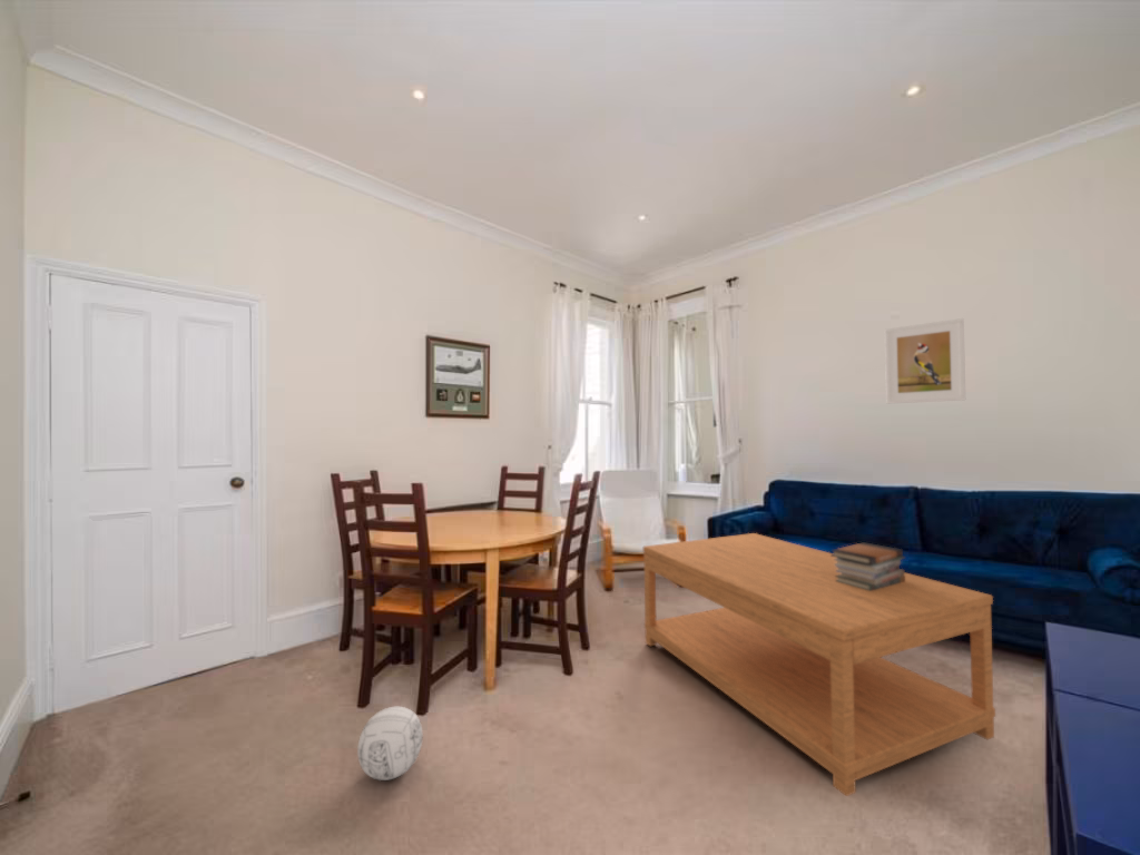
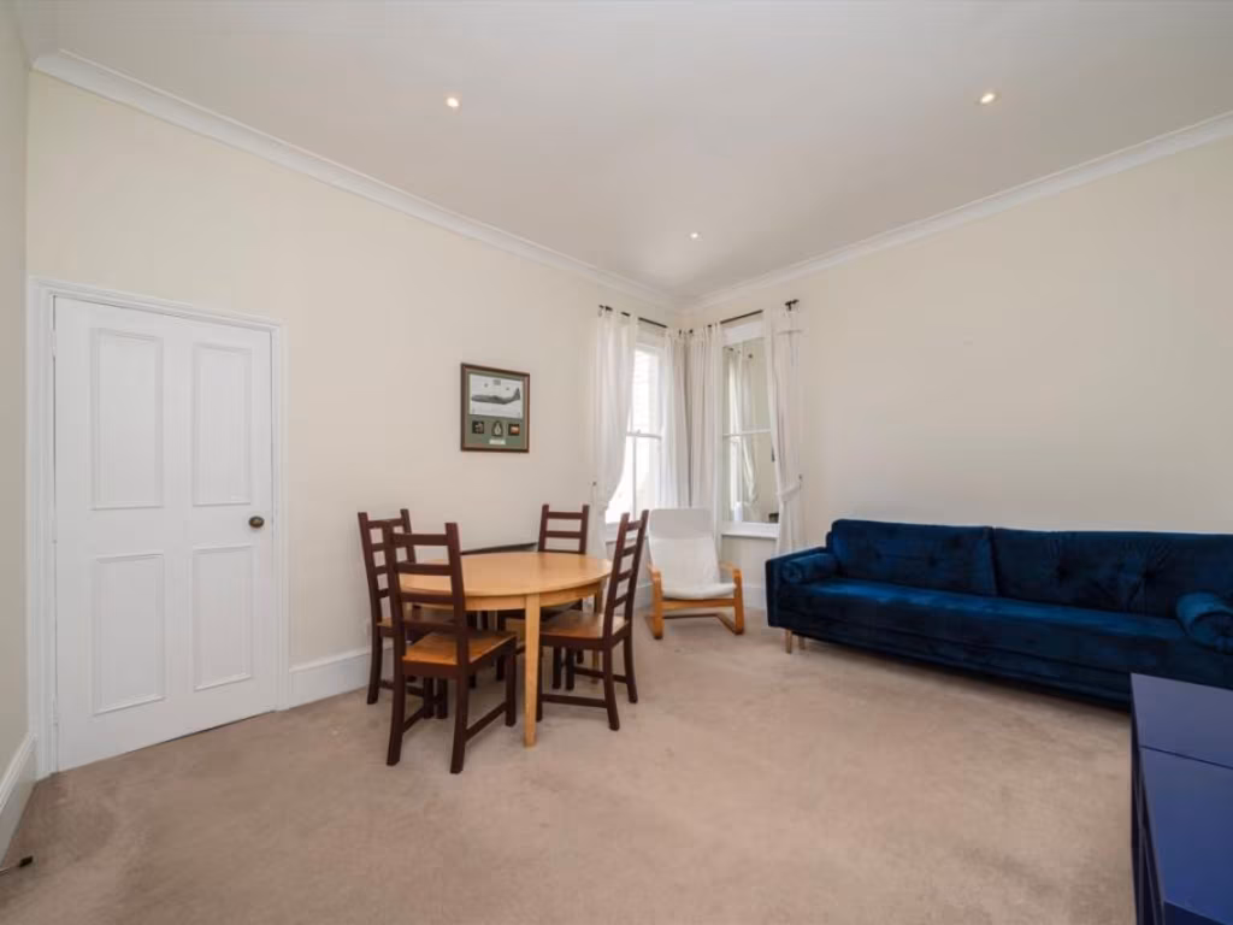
- ball (391, 741)
- book stack (867, 564)
- coffee table (785, 623)
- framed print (923, 363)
